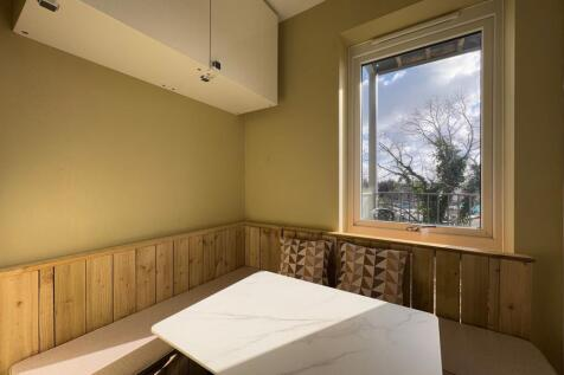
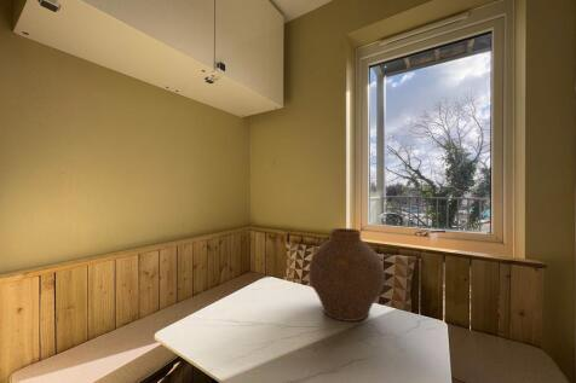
+ vase (345, 269)
